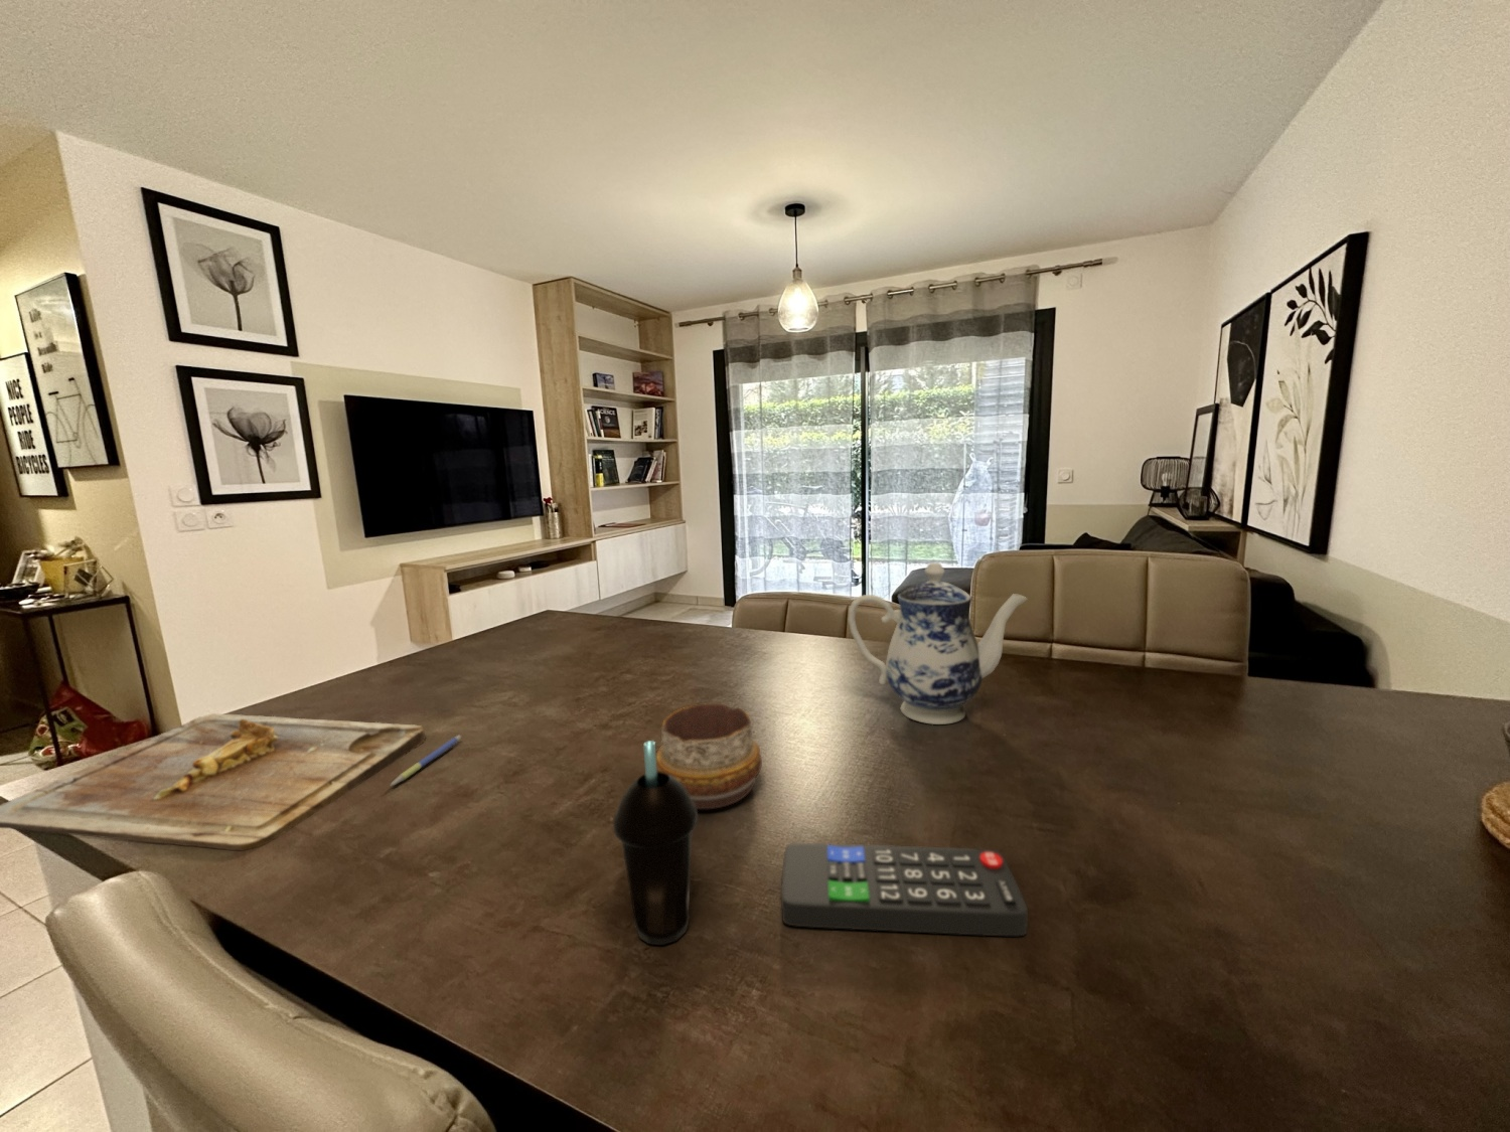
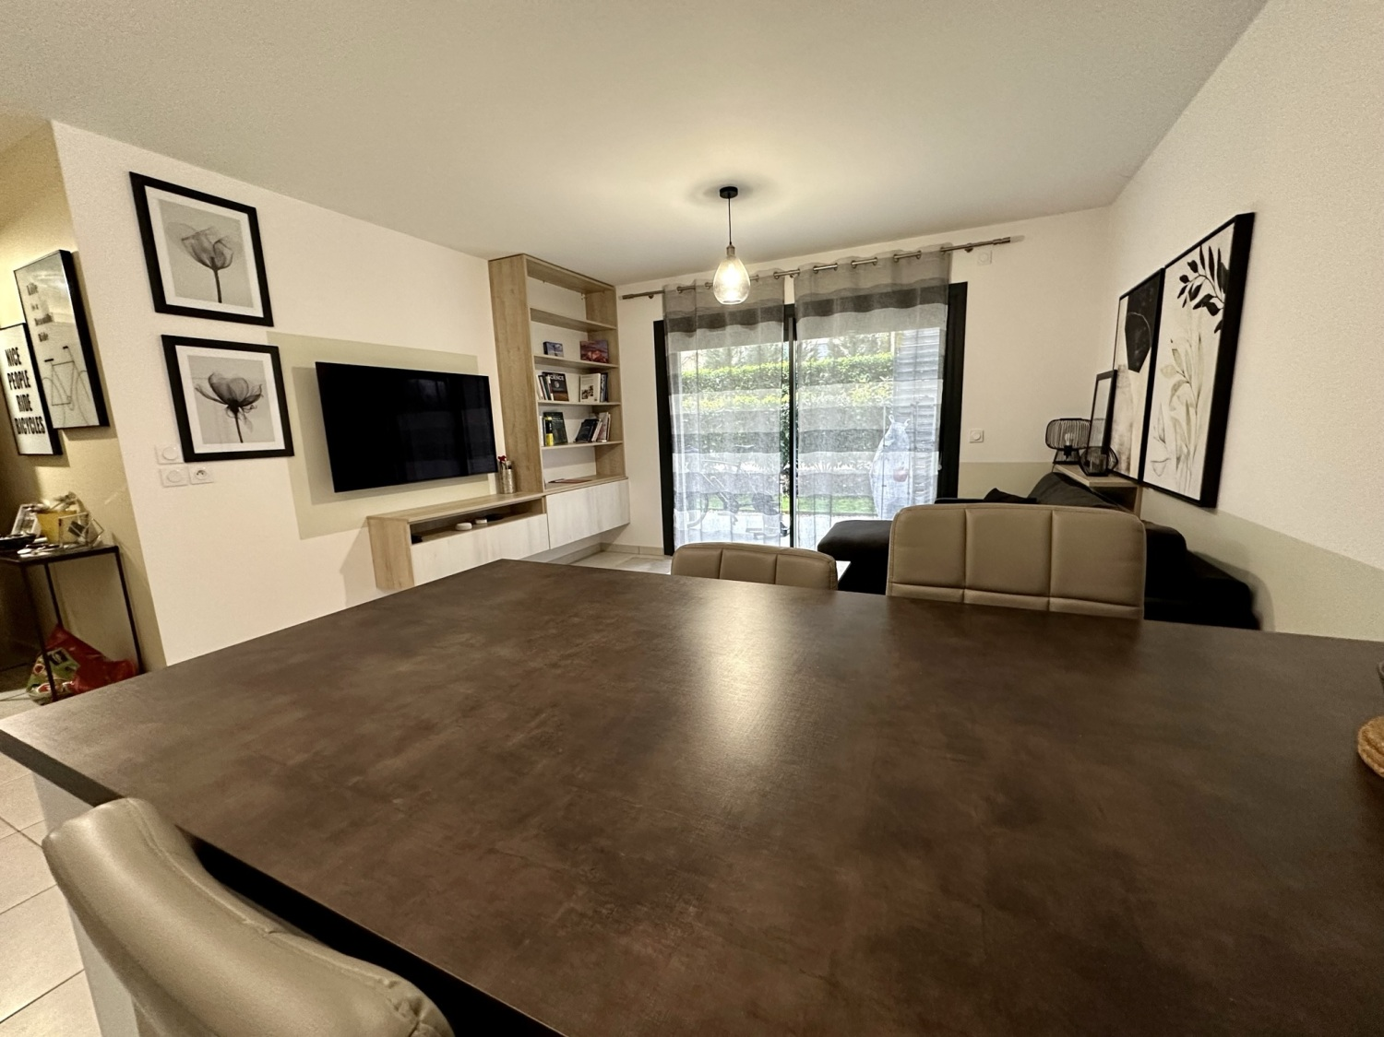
- pen (427, 759)
- cutting board (224, 756)
- teapot (933, 639)
- cup (656, 836)
- remote control (896, 883)
- decorative bowl (707, 755)
